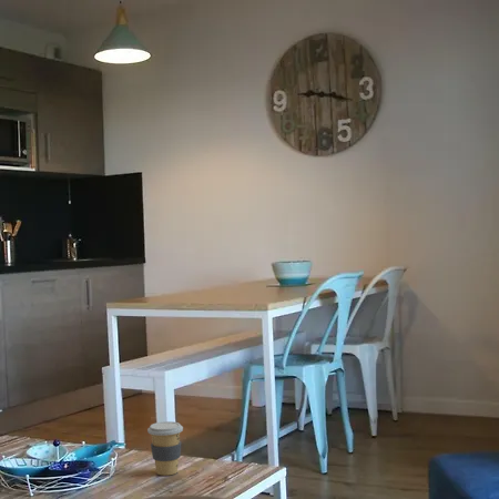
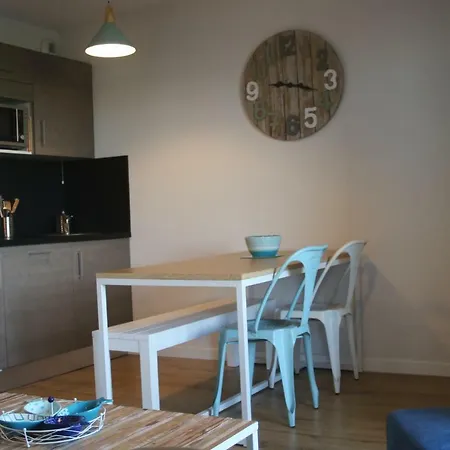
- coffee cup (165, 448)
